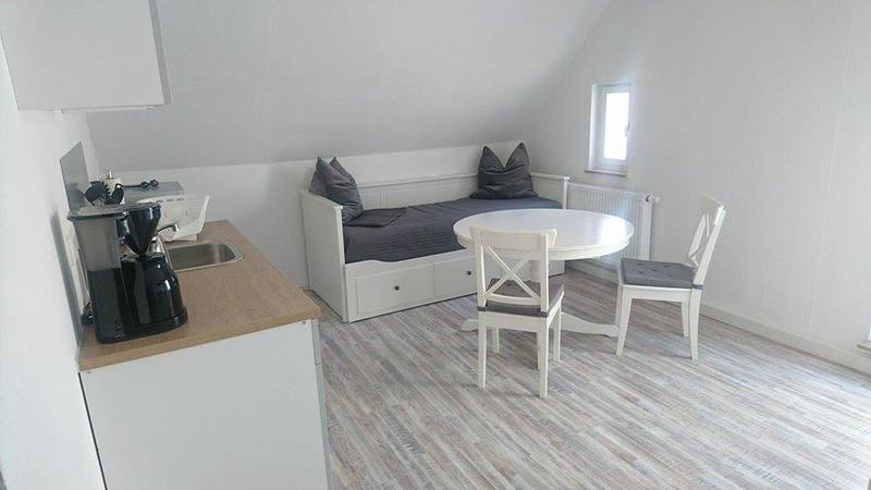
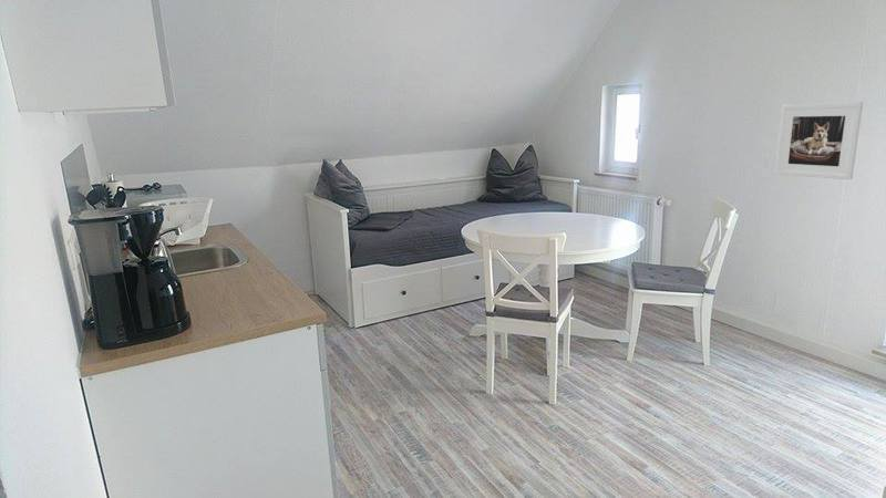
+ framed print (815, 141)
